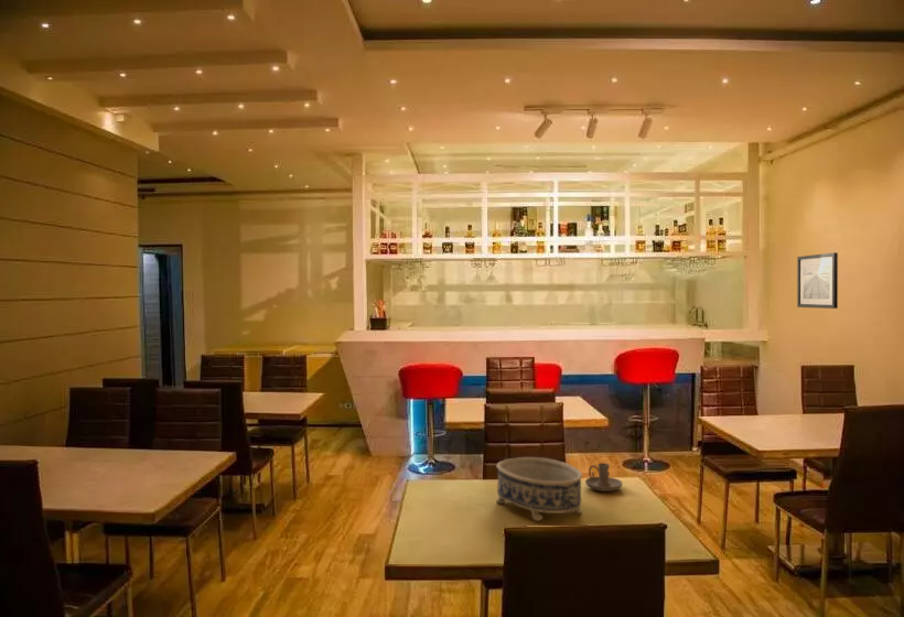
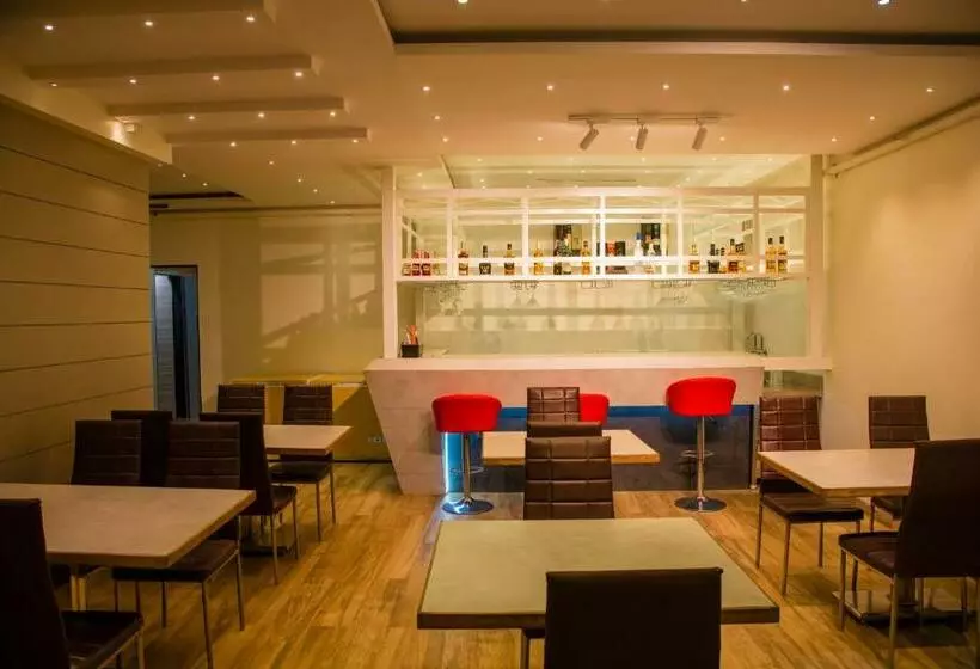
- decorative bowl (538, 487)
- candle holder (601, 475)
- wall art (816, 281)
